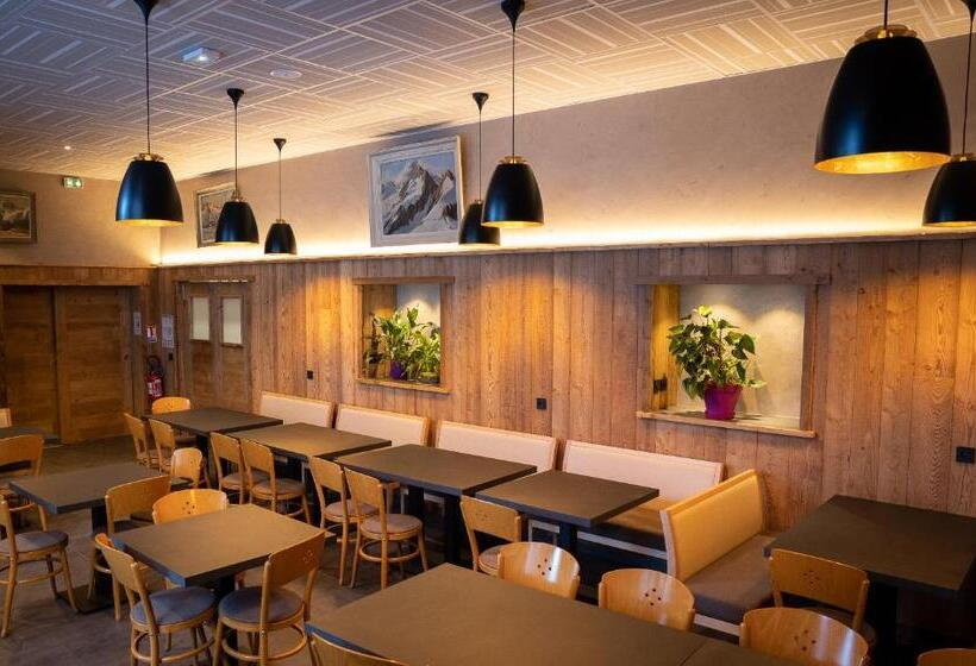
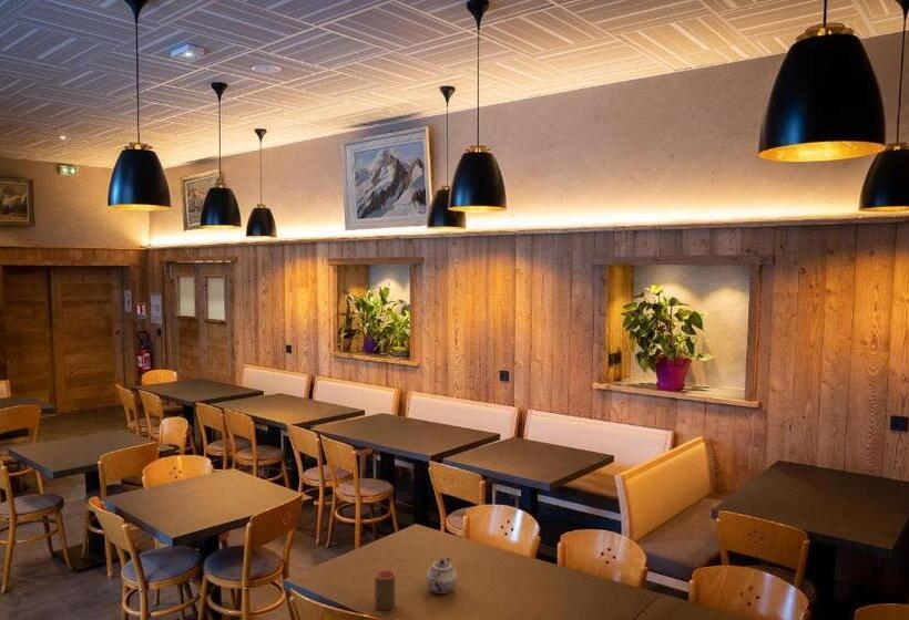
+ teapot (441, 574)
+ cup (385, 589)
